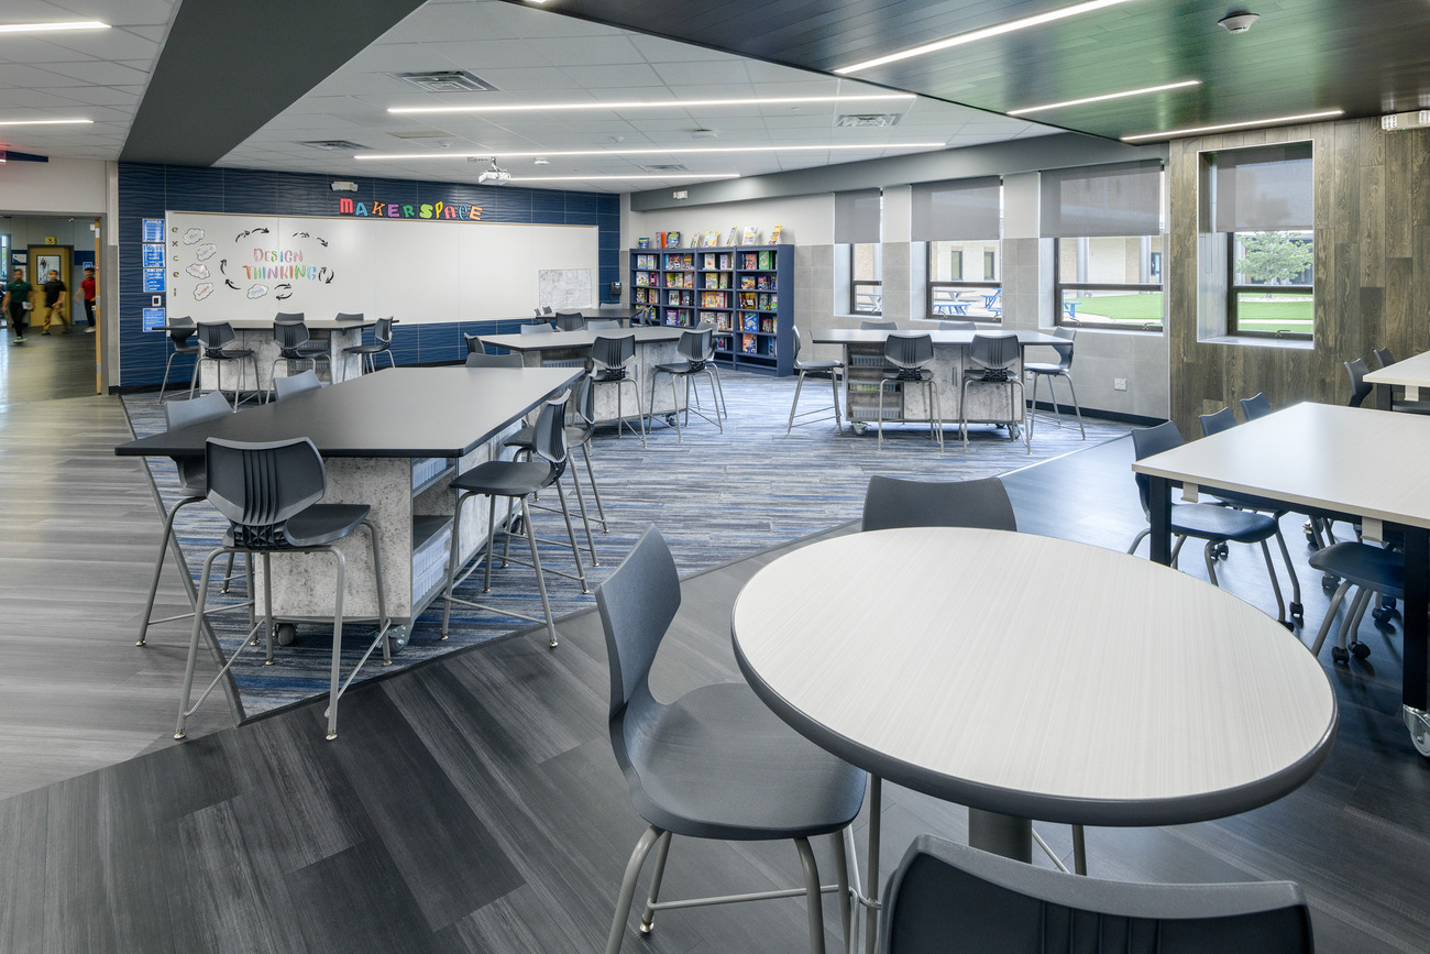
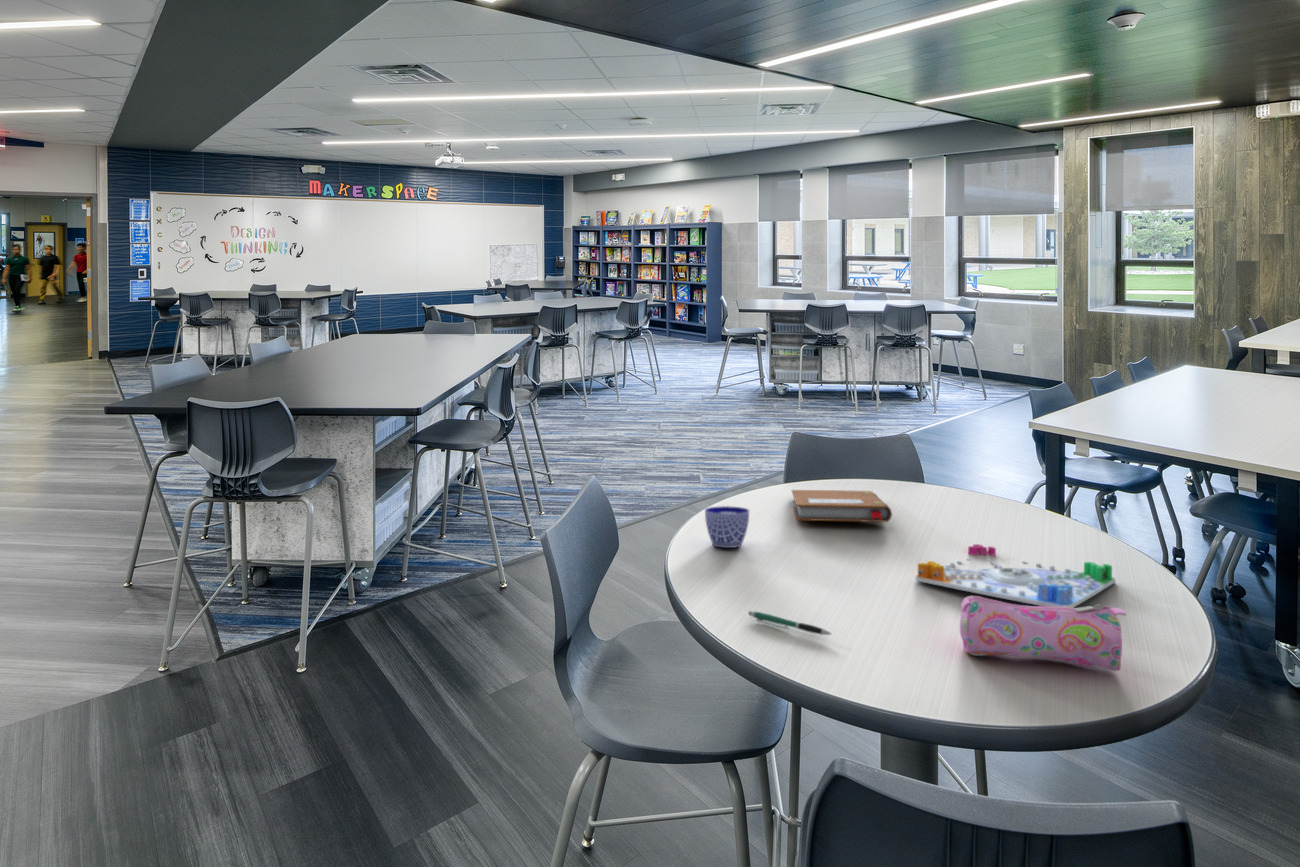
+ pencil case (1039, 630)
+ pen (788, 622)
+ notebook (838, 505)
+ board game (1014, 572)
+ cup (728, 526)
